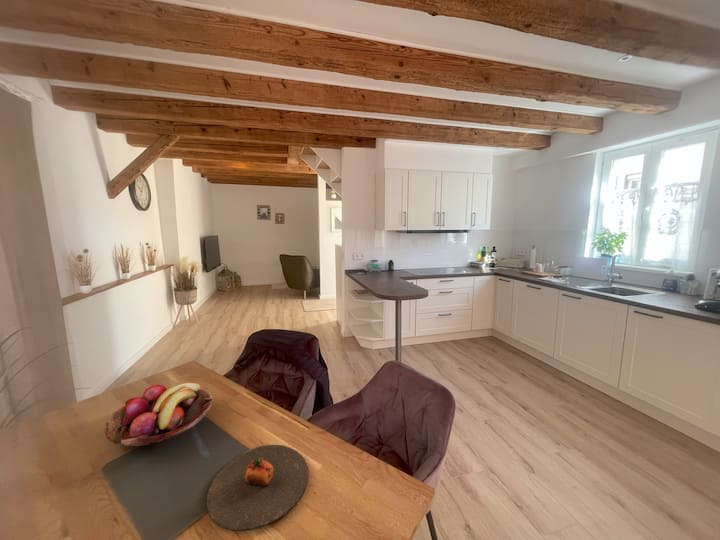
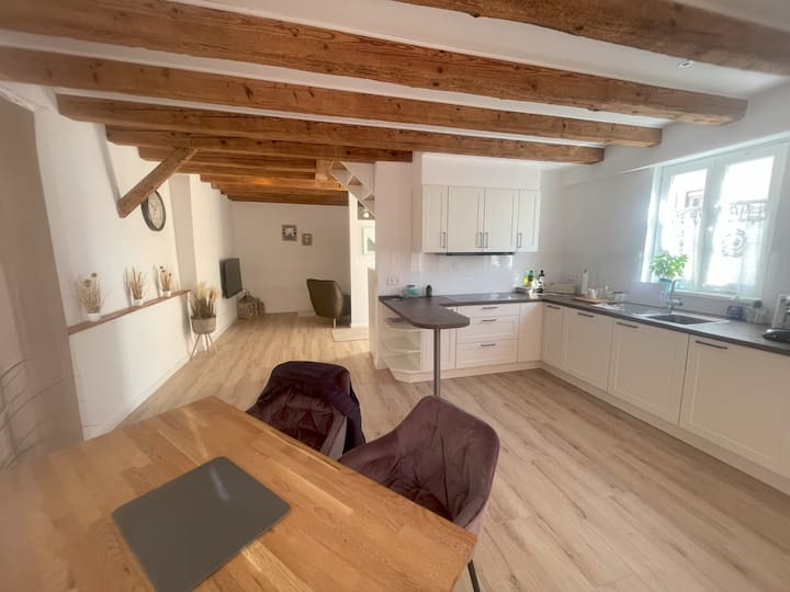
- fruit basket (163, 409)
- plate (259, 470)
